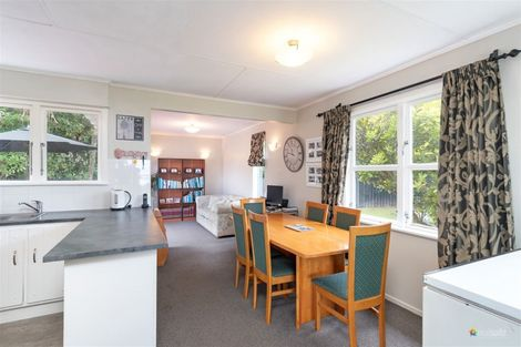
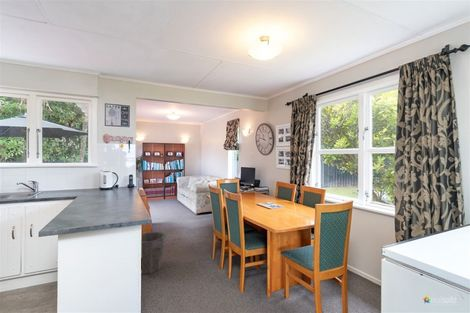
+ waste bin (149, 252)
